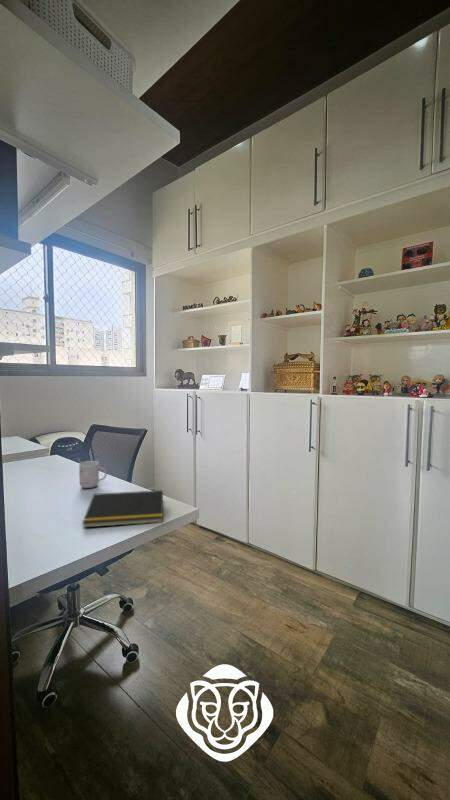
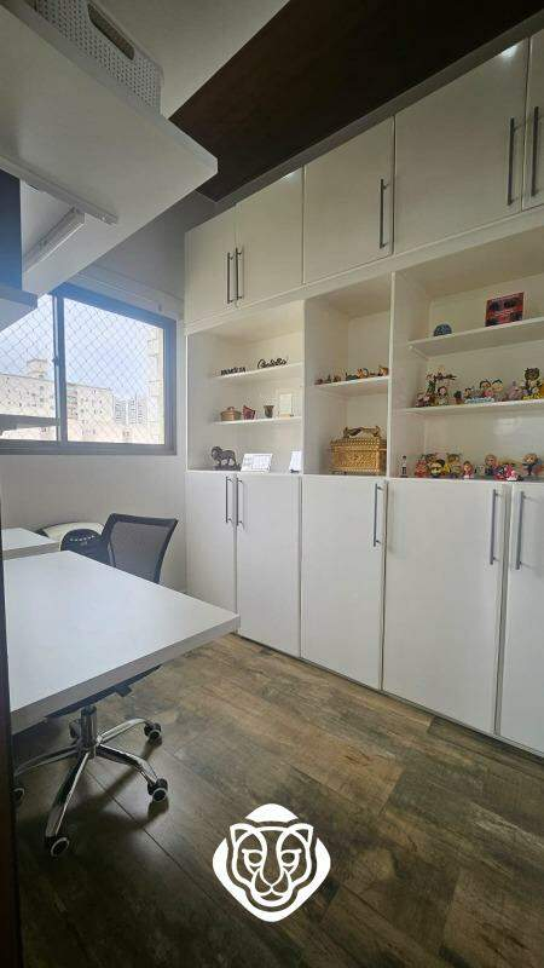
- notepad (126, 507)
- mug (92, 471)
